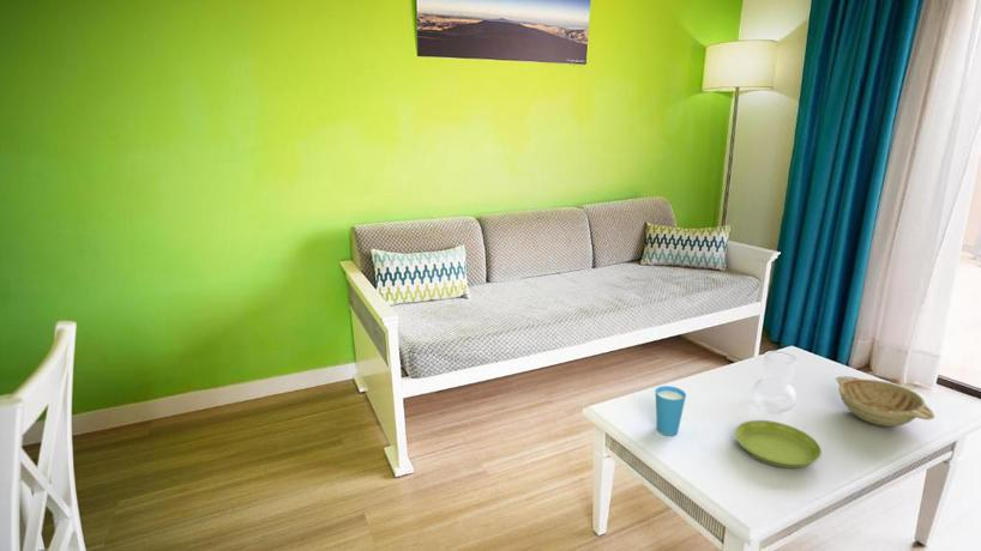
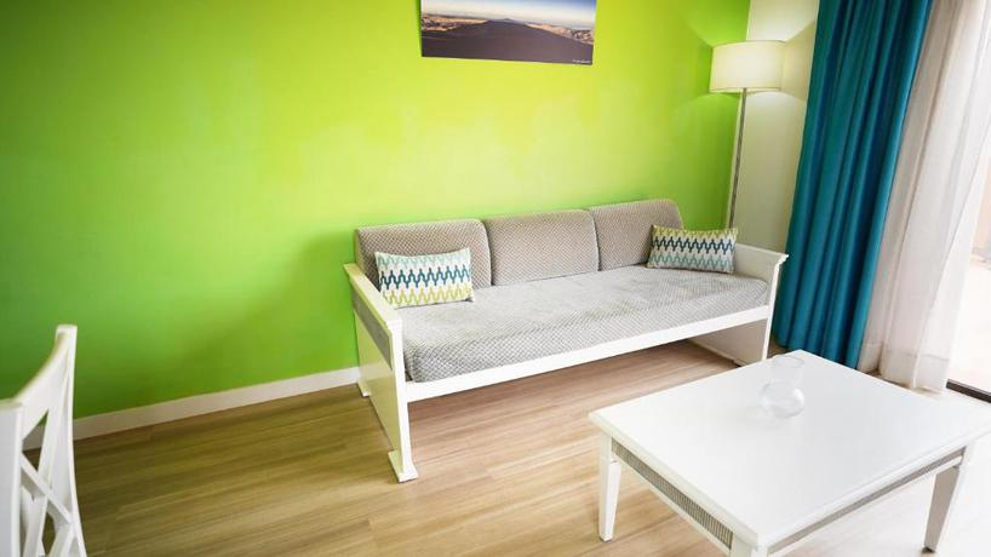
- decorative bowl (877, 405)
- cup (668, 411)
- saucer (776, 444)
